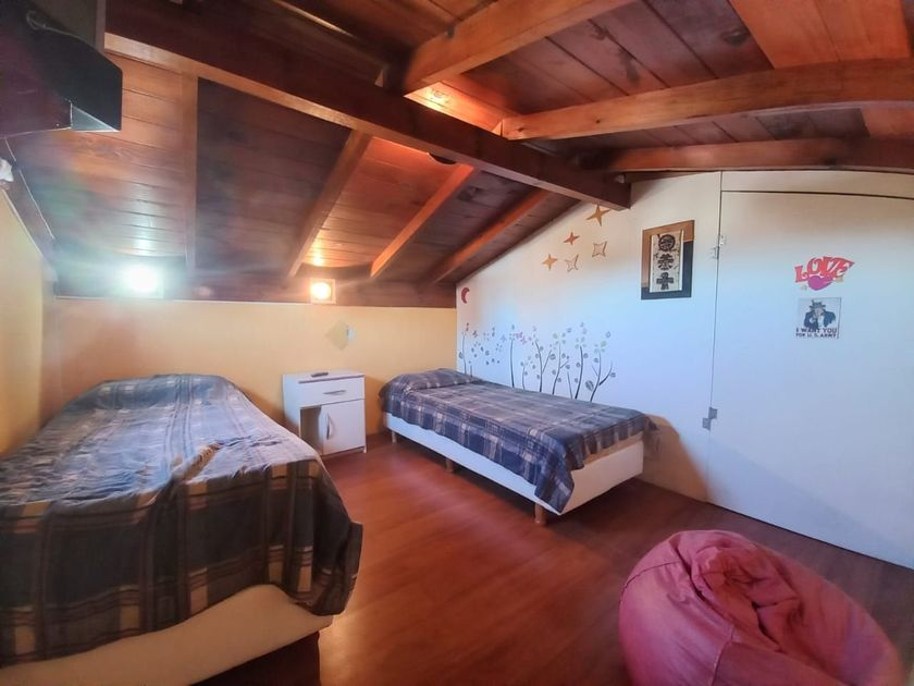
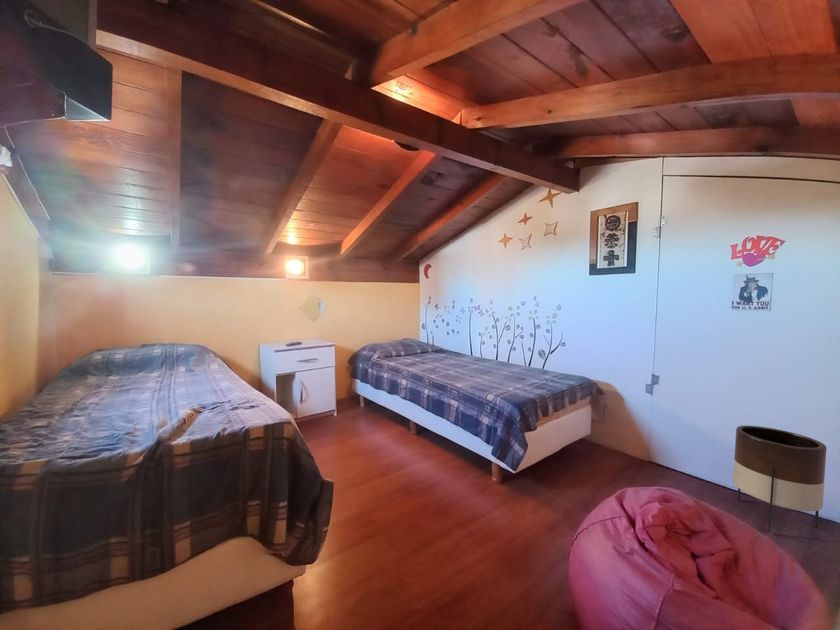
+ planter (775, 478)
